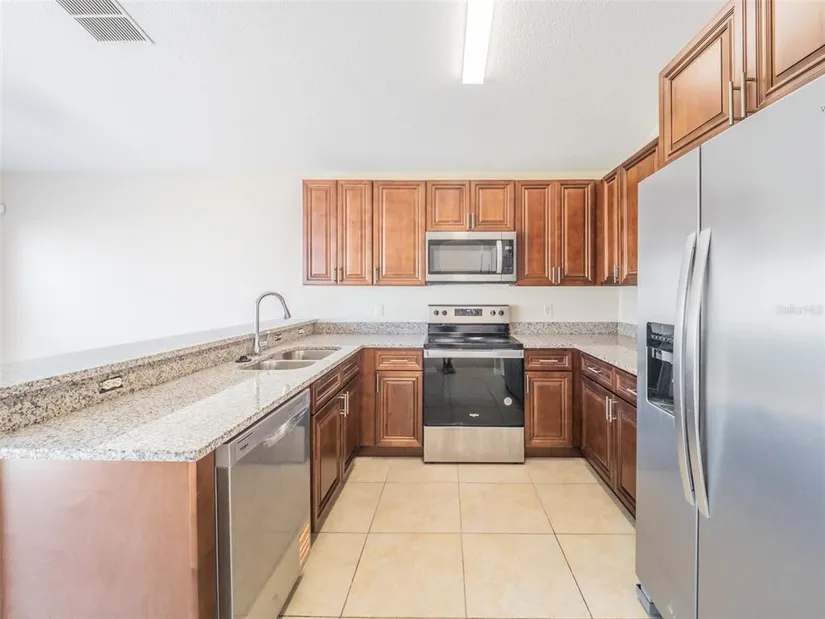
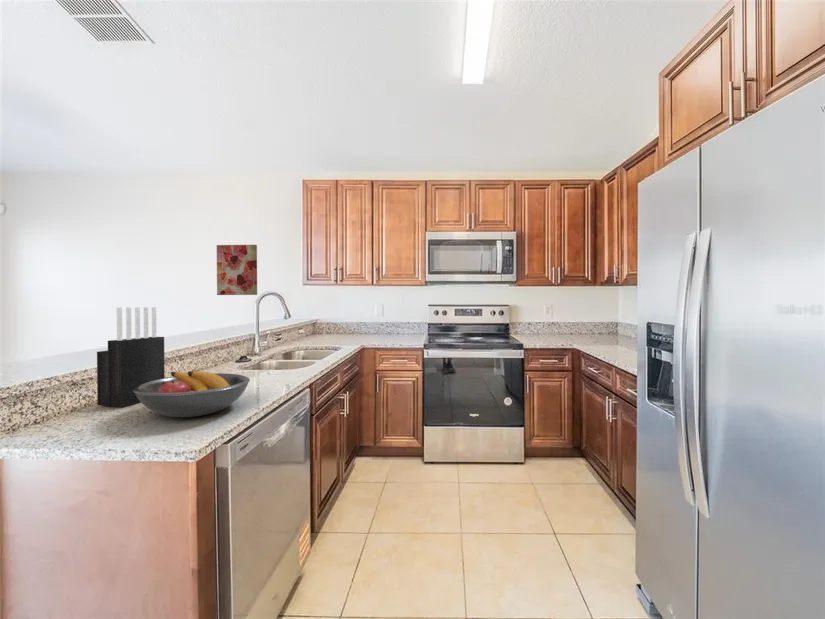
+ wall art (236, 270)
+ knife block (130, 353)
+ fruit bowl (195, 393)
